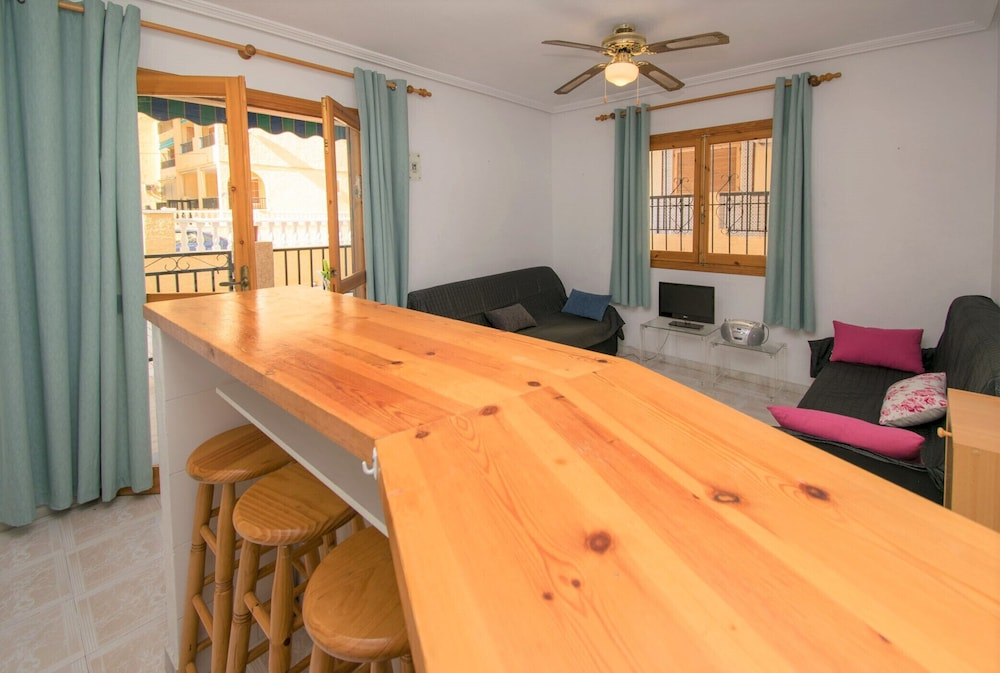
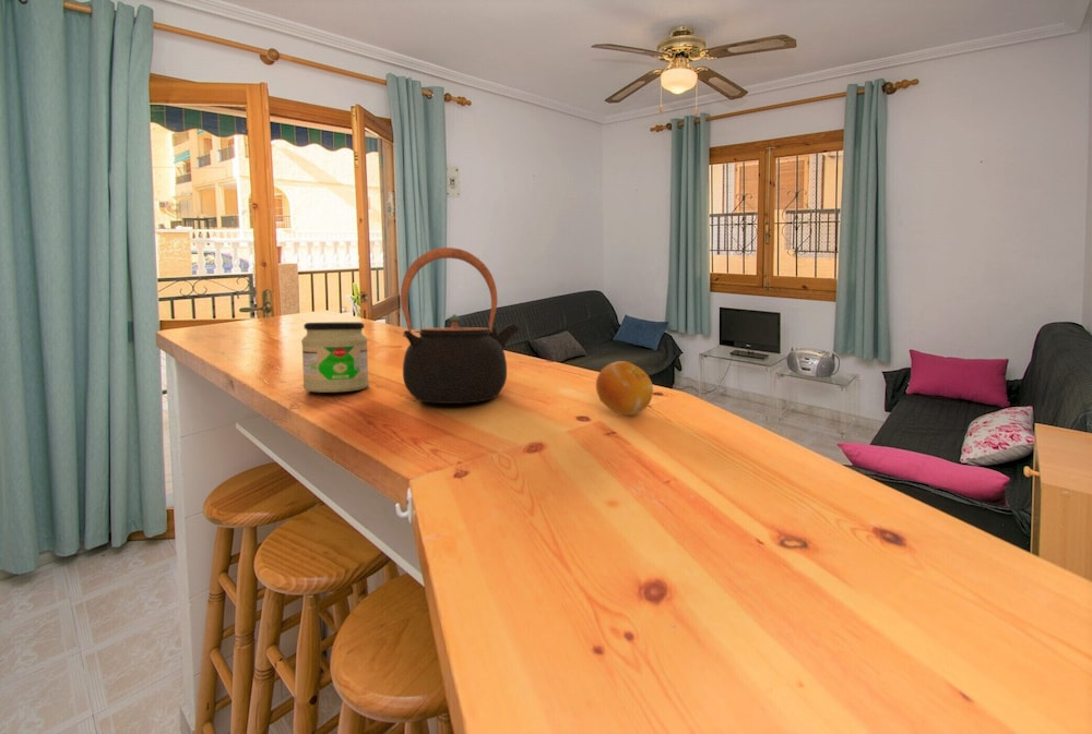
+ fruit (624, 387)
+ jar (335, 356)
+ teapot (463, 327)
